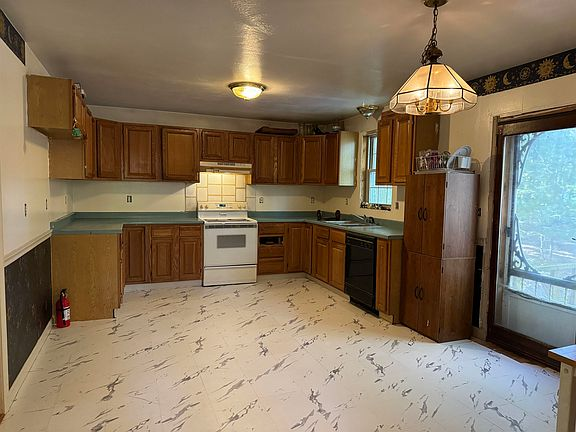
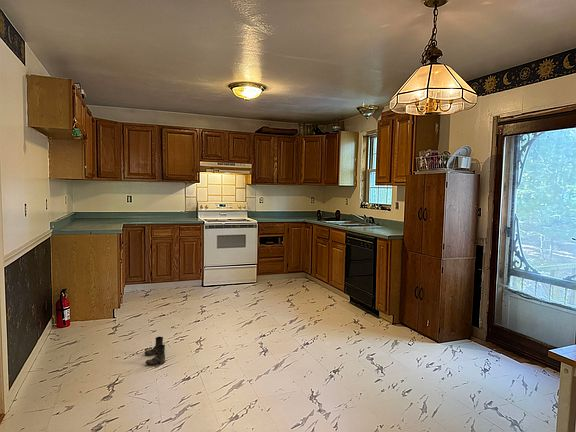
+ boots (154, 350)
